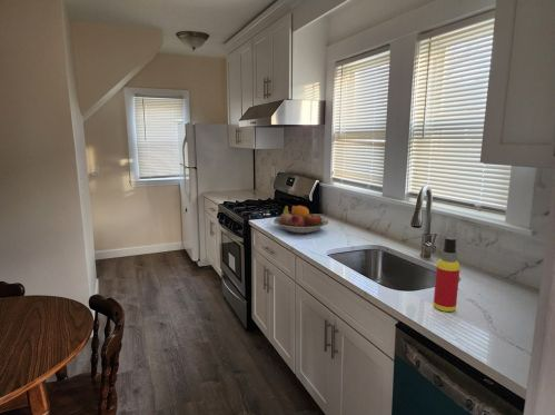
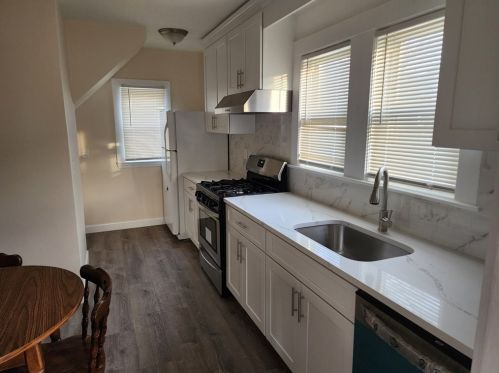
- fruit bowl (300, 218)
- spray bottle (447, 273)
